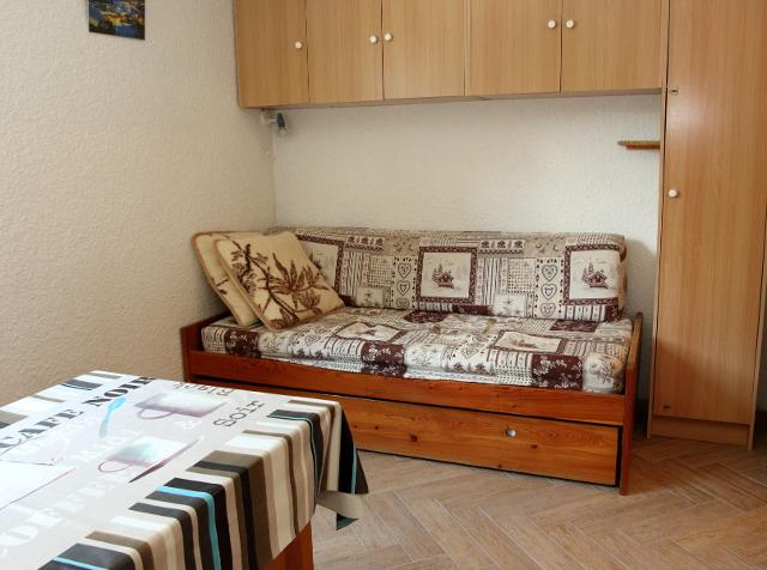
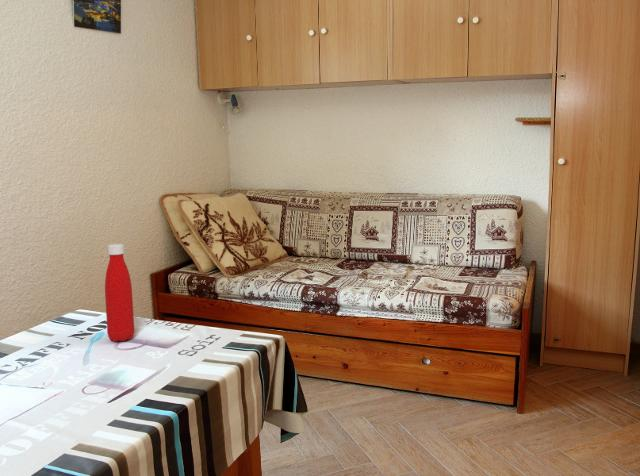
+ bottle (118, 292)
